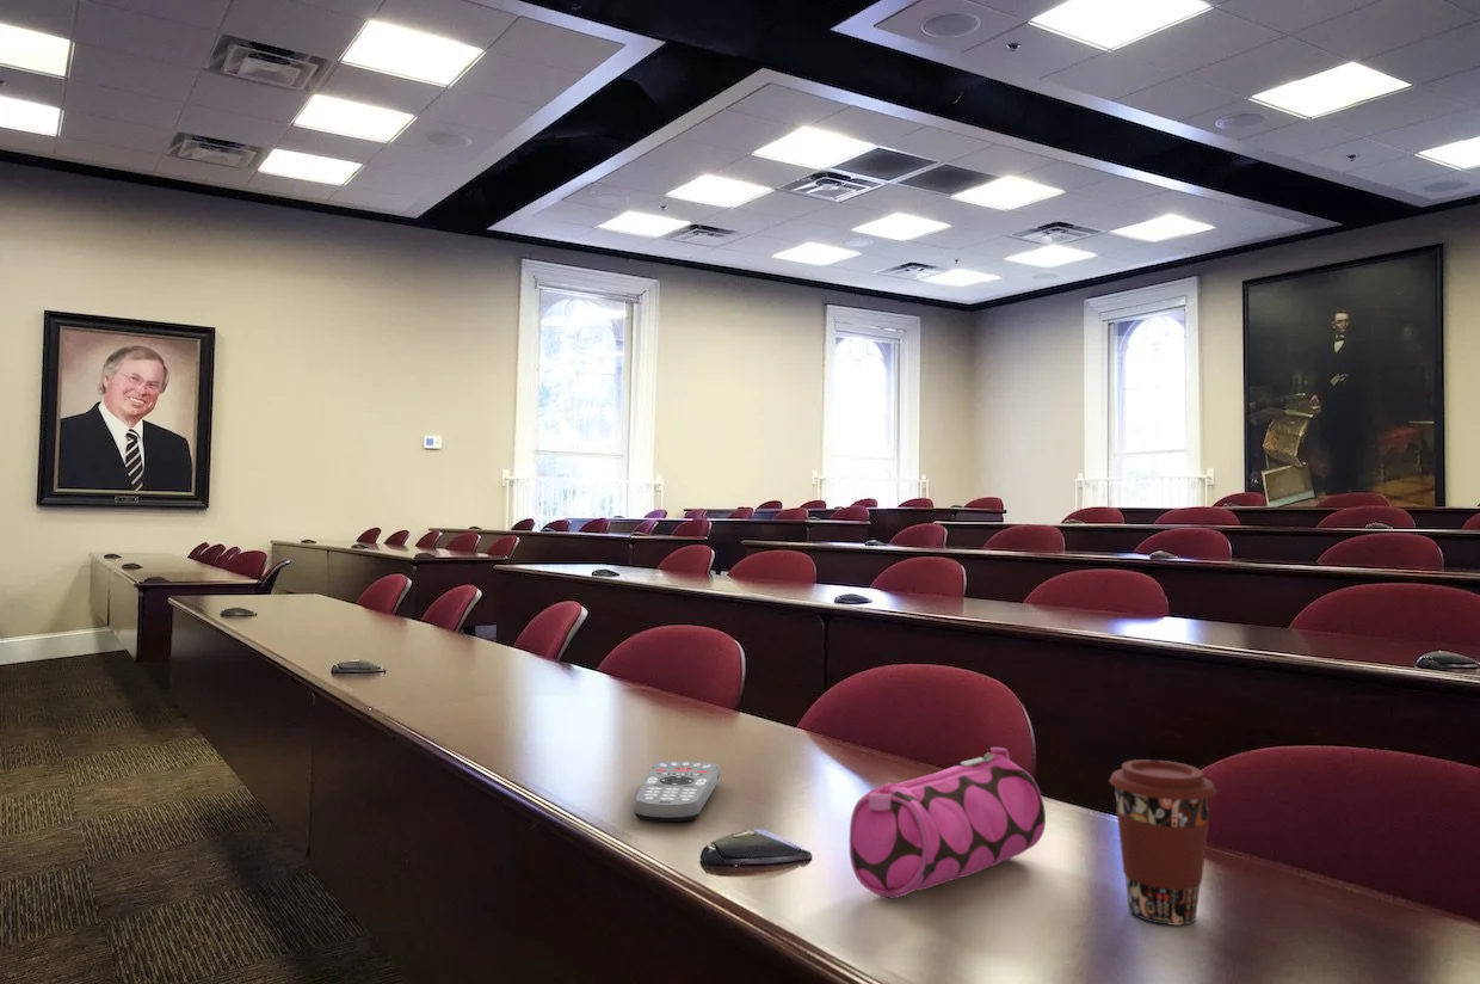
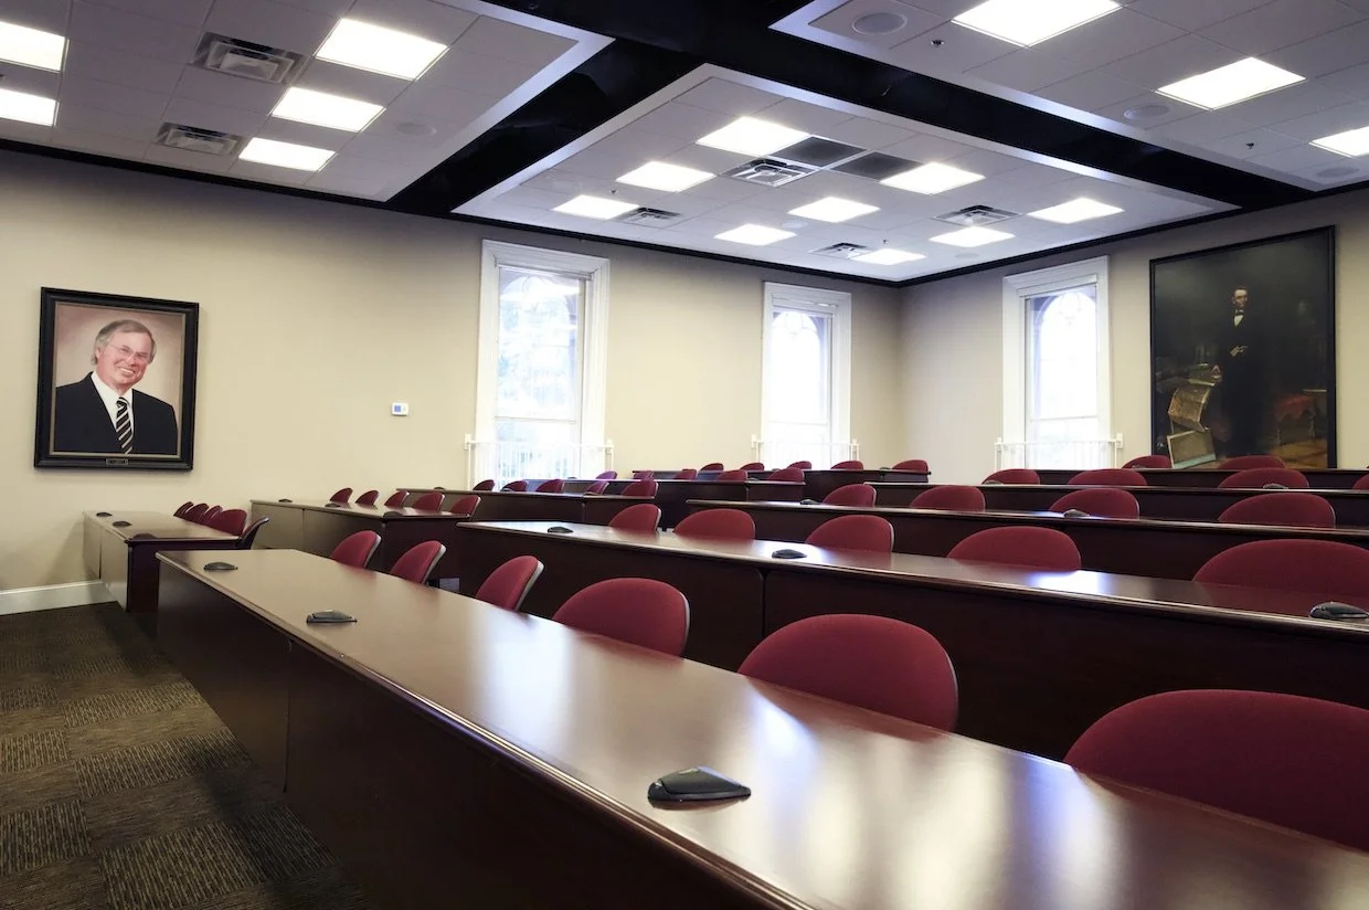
- remote control (676, 789)
- pencil case (946, 817)
- coffee cup (1161, 840)
